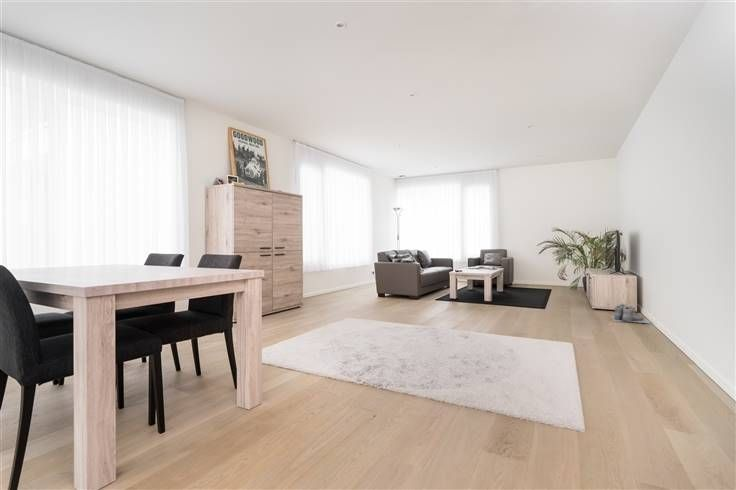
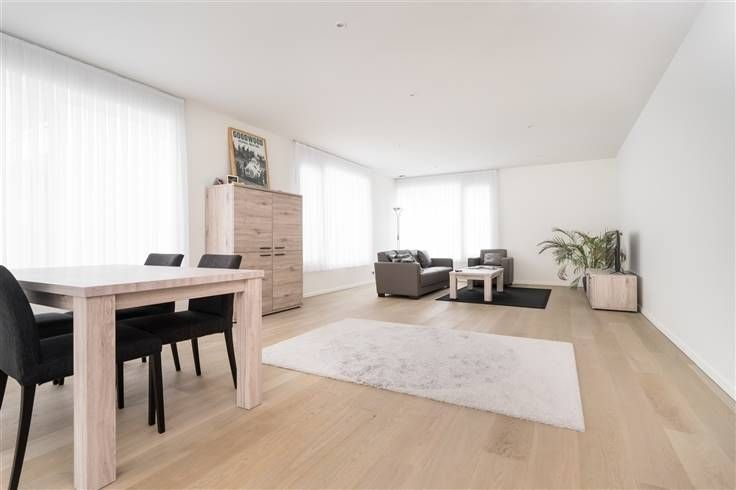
- boots (629, 312)
